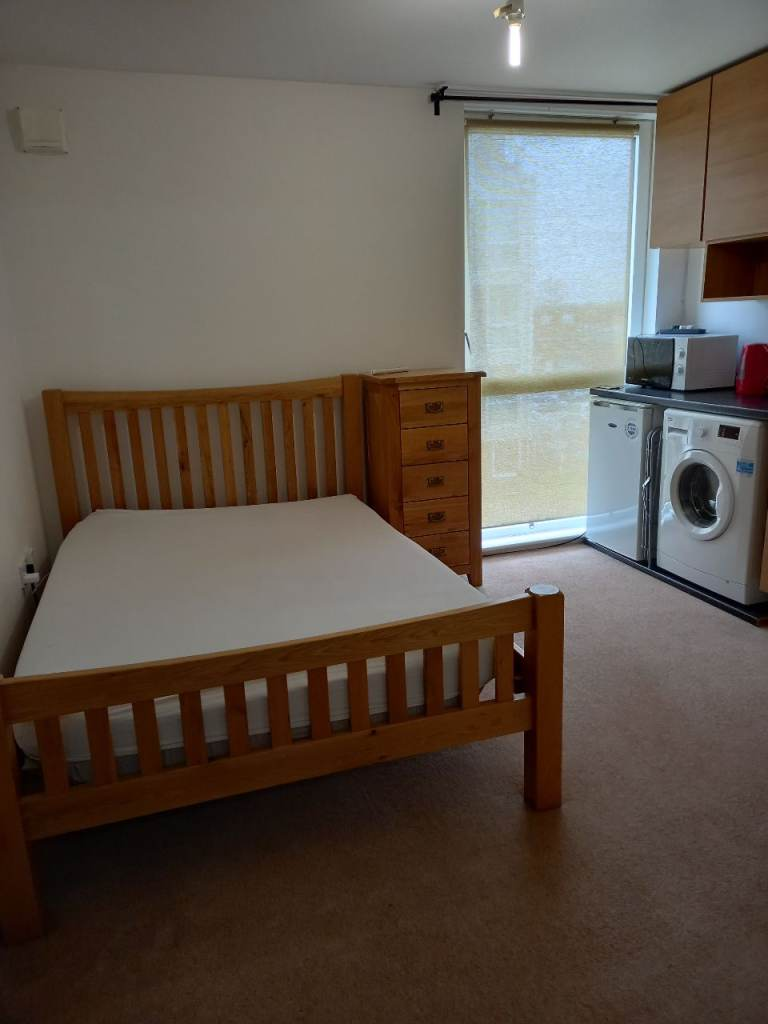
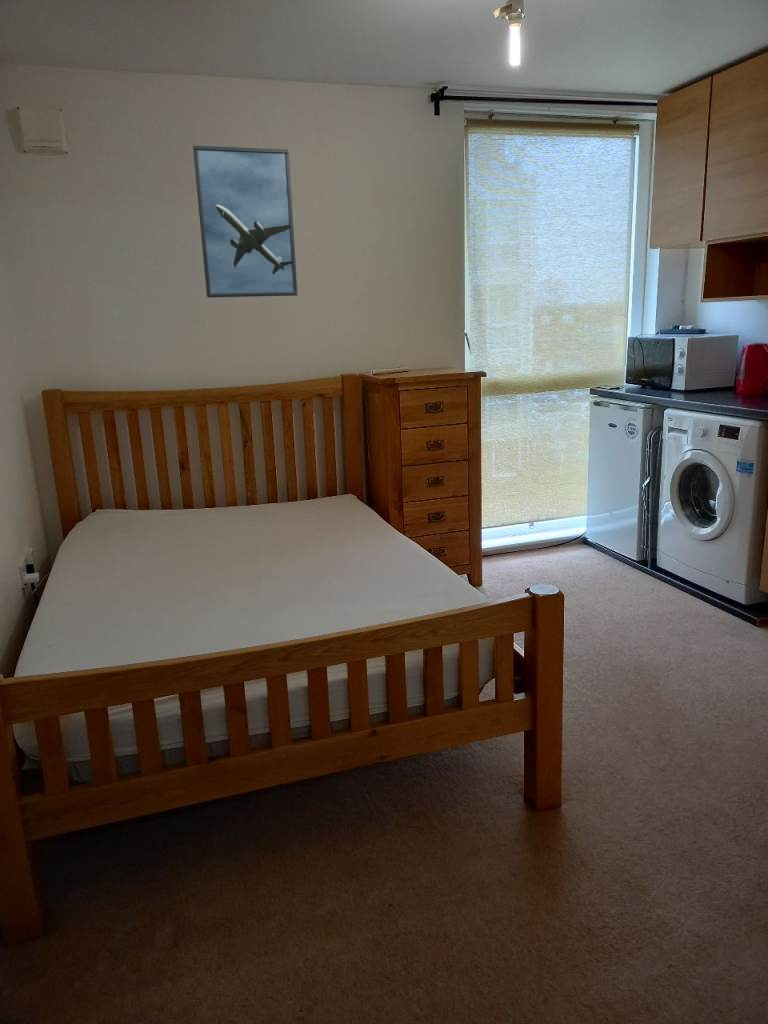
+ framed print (247, 224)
